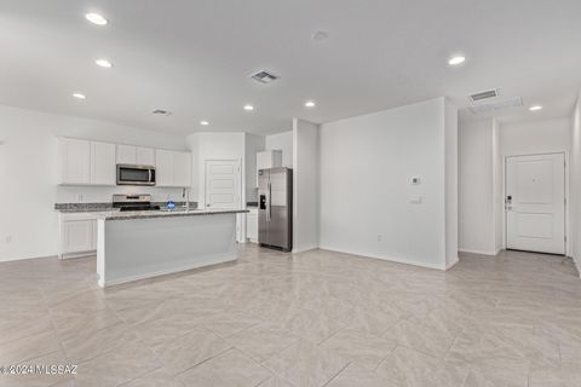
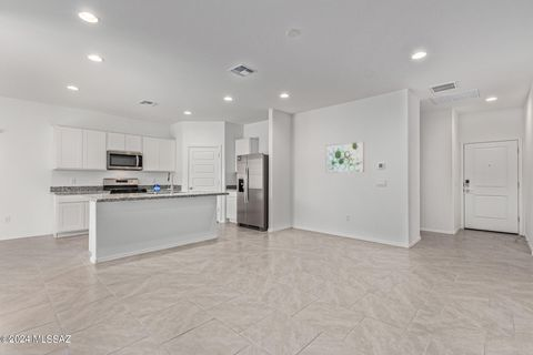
+ wall art (343, 158)
